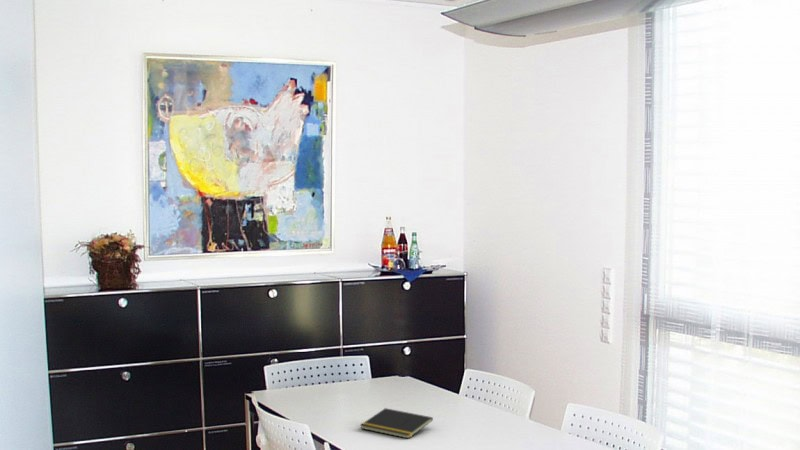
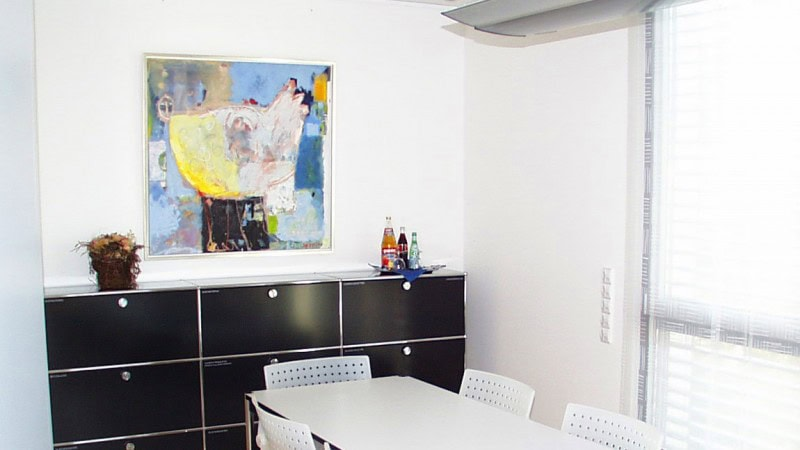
- notepad (396, 422)
